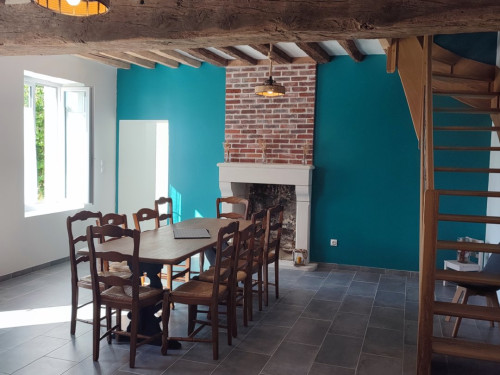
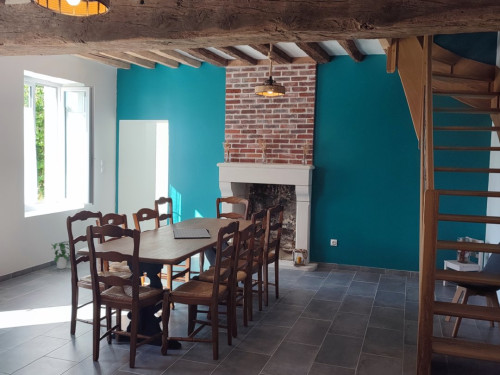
+ potted plant (62, 254)
